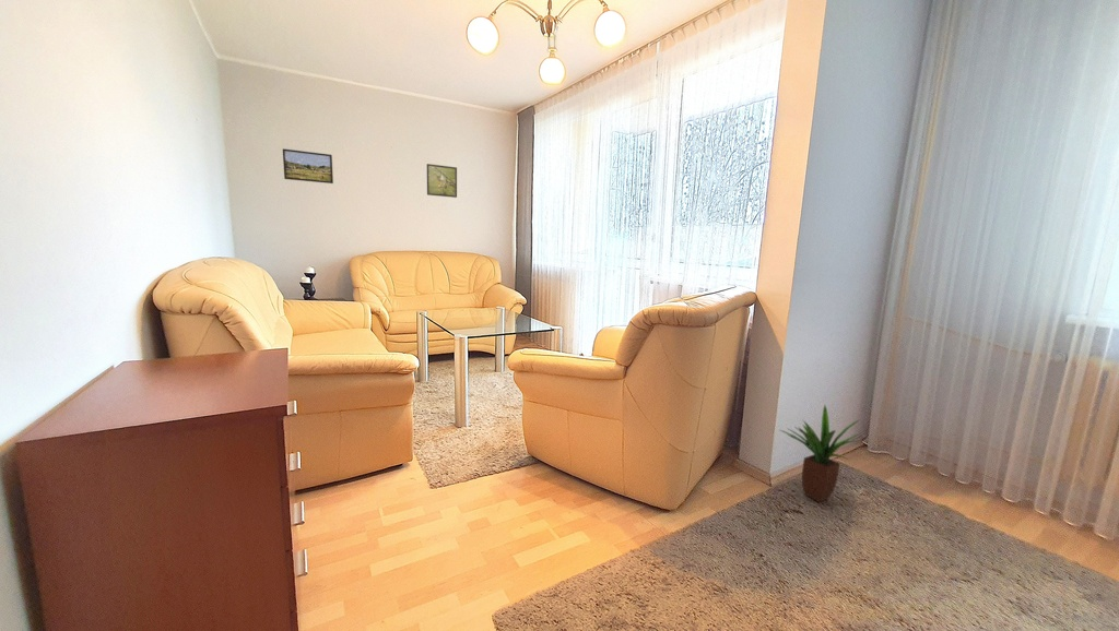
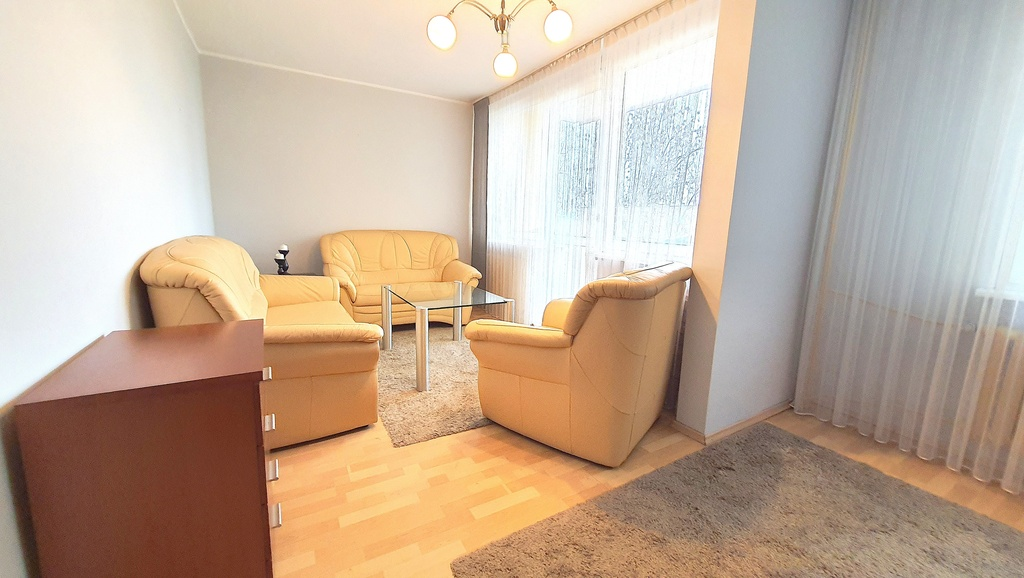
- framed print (441, 180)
- potted plant (820, 452)
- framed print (308, 166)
